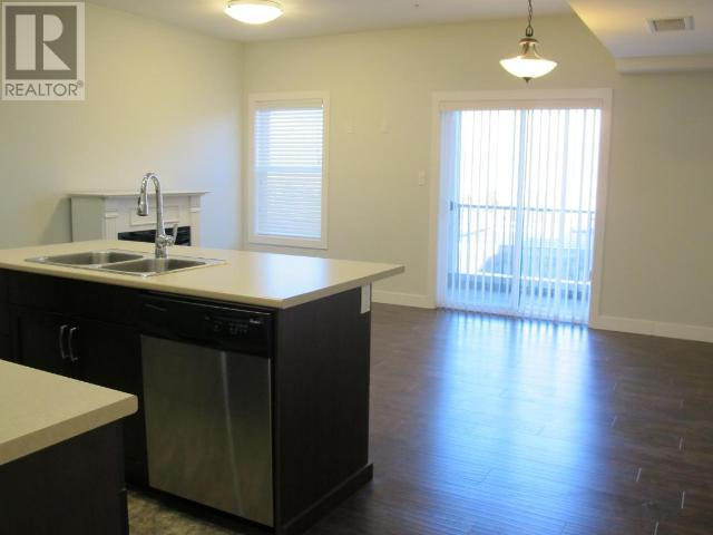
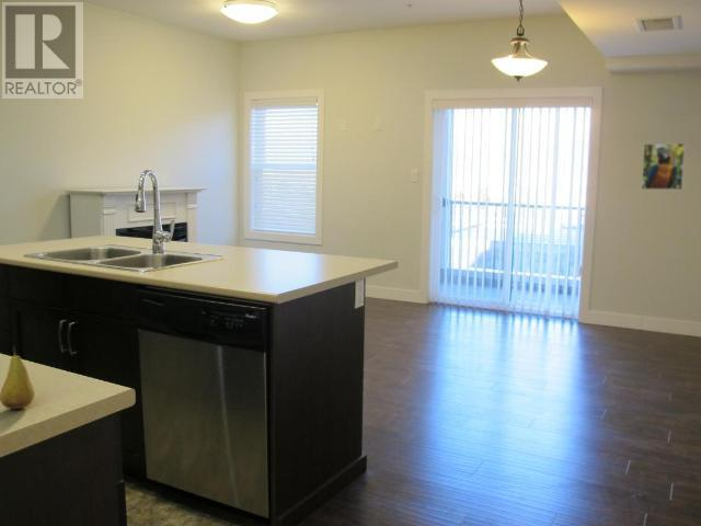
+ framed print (663, 167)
+ fruit (16, 376)
